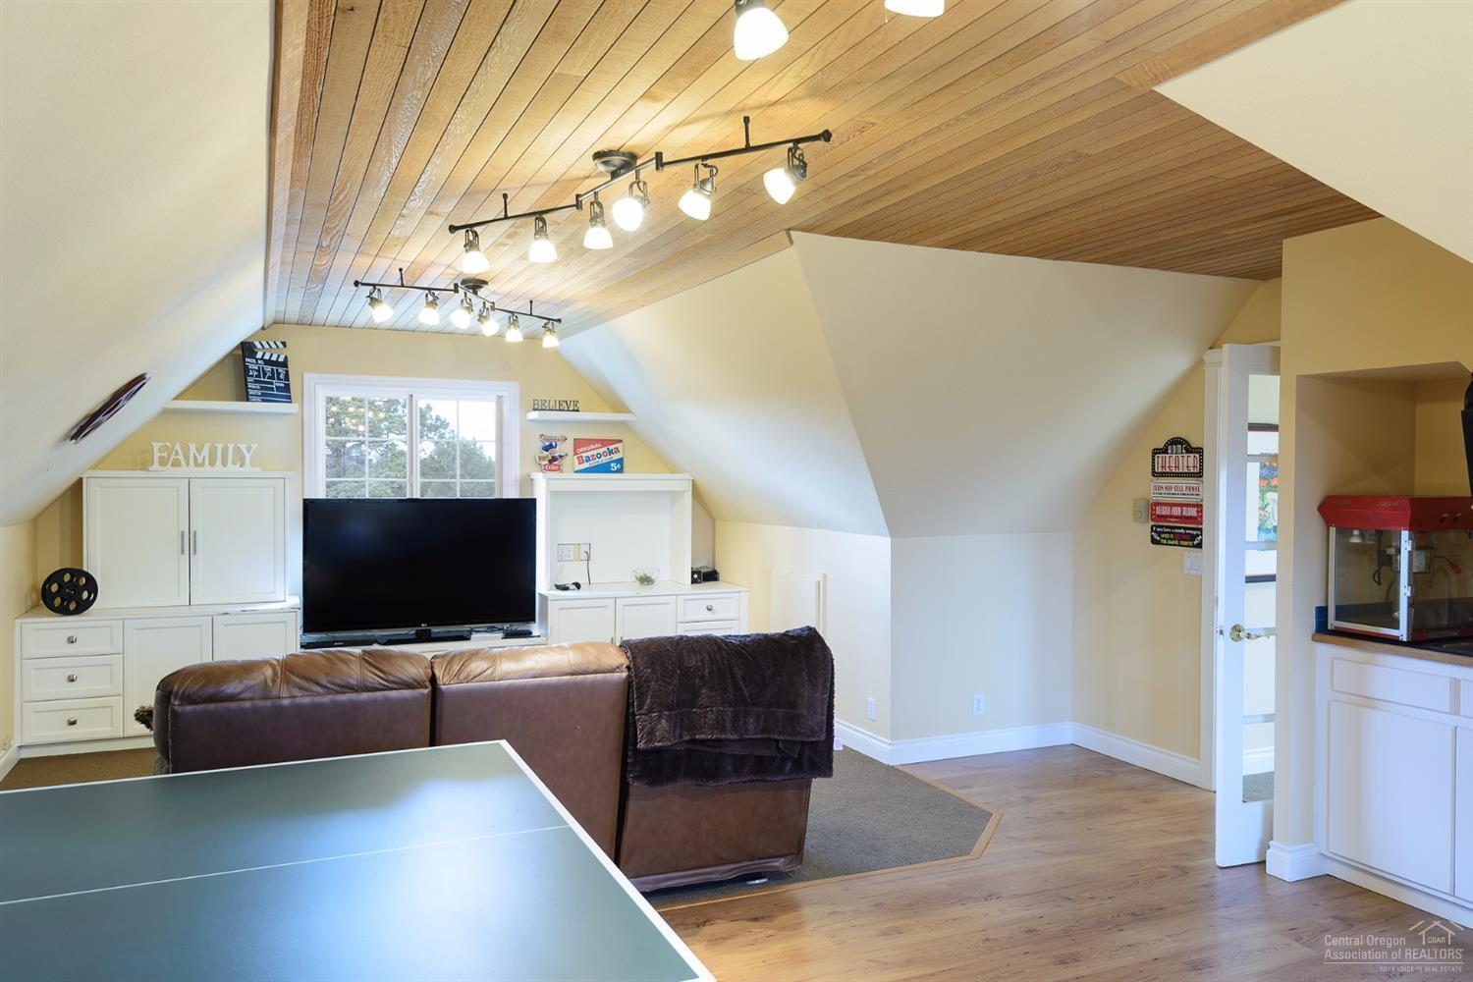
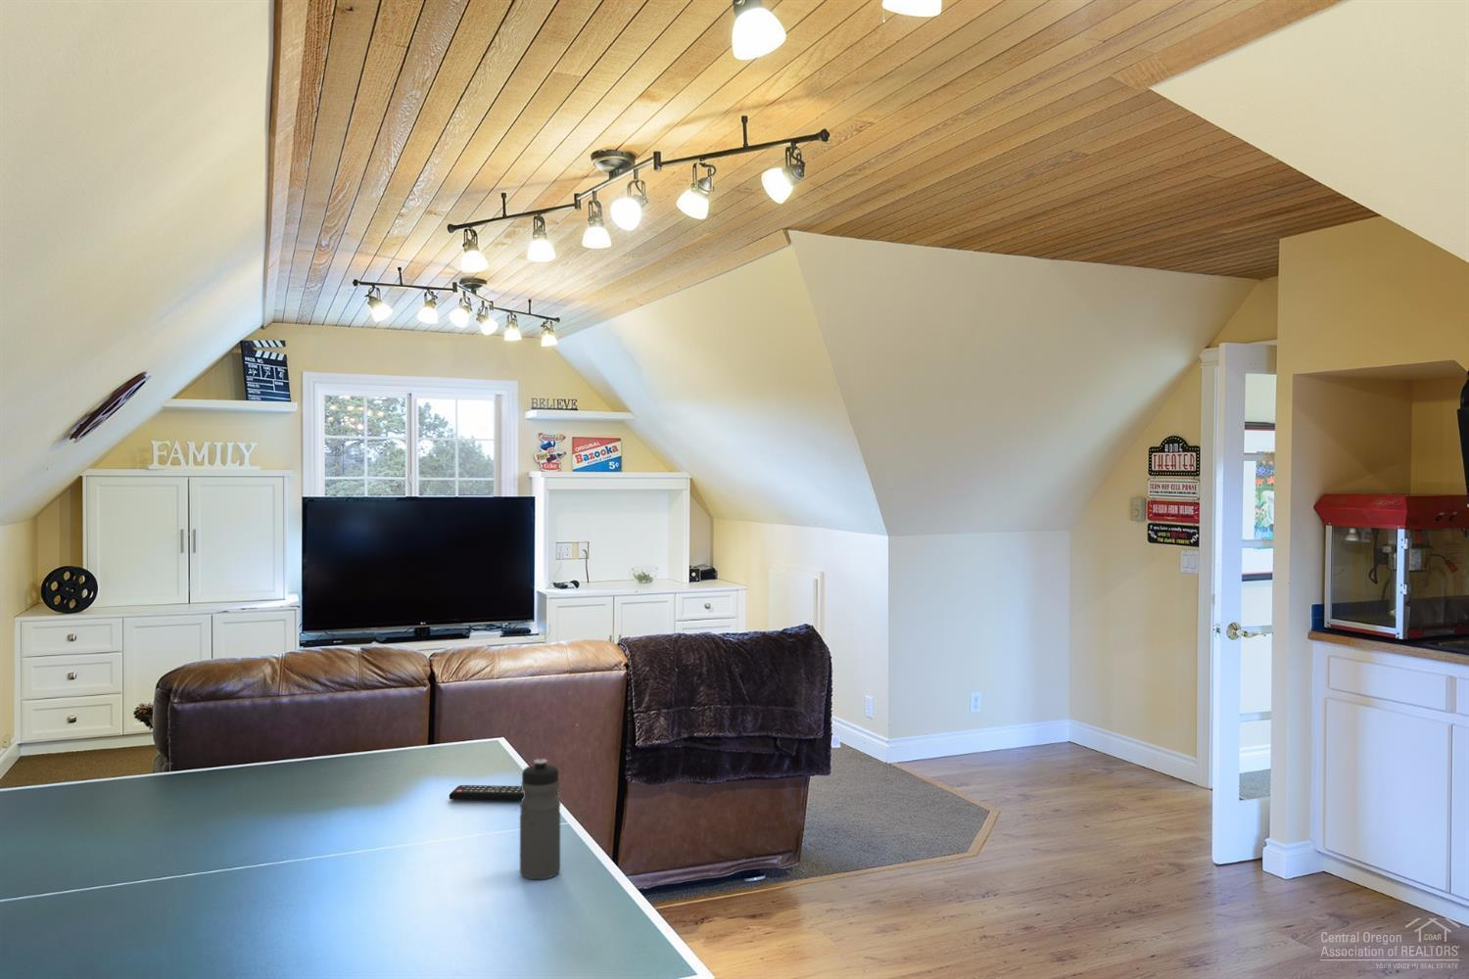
+ remote control (504, 793)
+ water bottle (540, 815)
